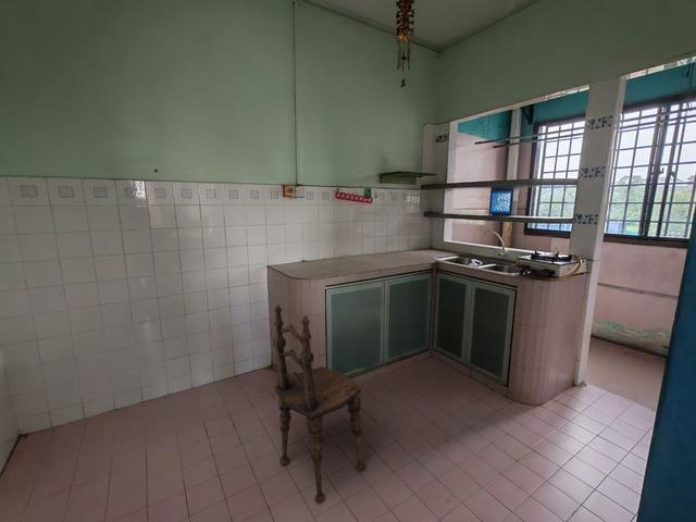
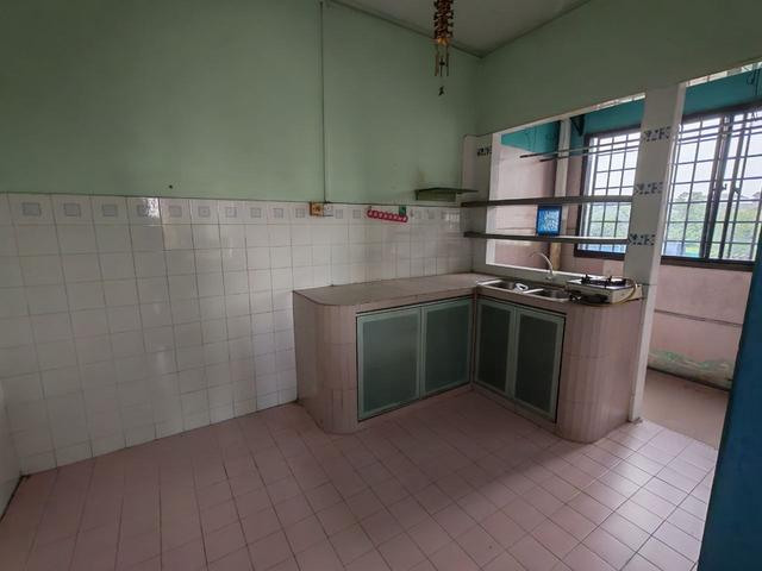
- dining chair (318, 389)
